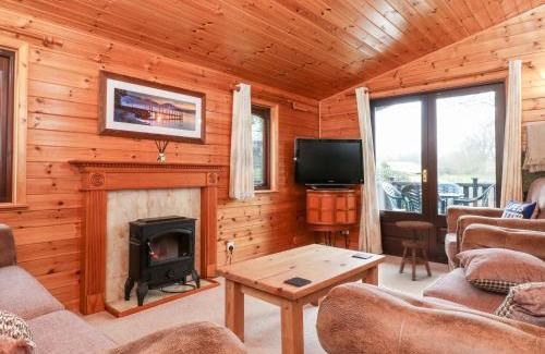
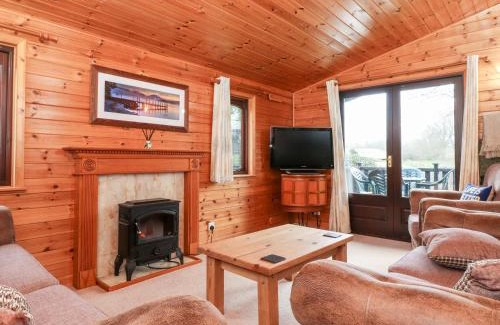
- side table (414, 248)
